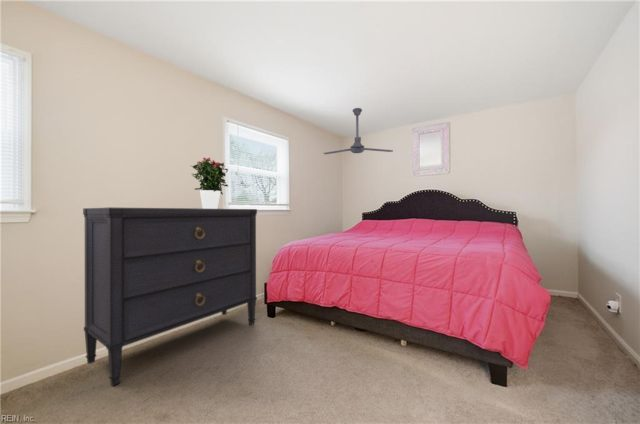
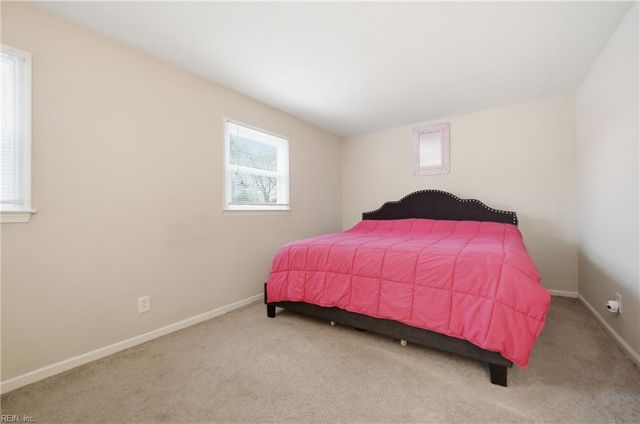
- potted flower (210, 183)
- ceiling fan (357, 127)
- dresser (183, 274)
